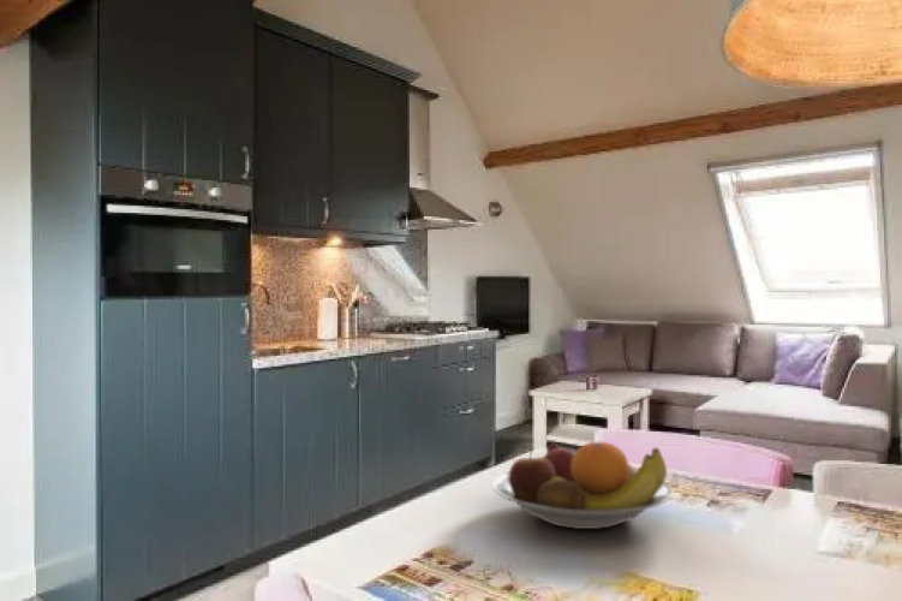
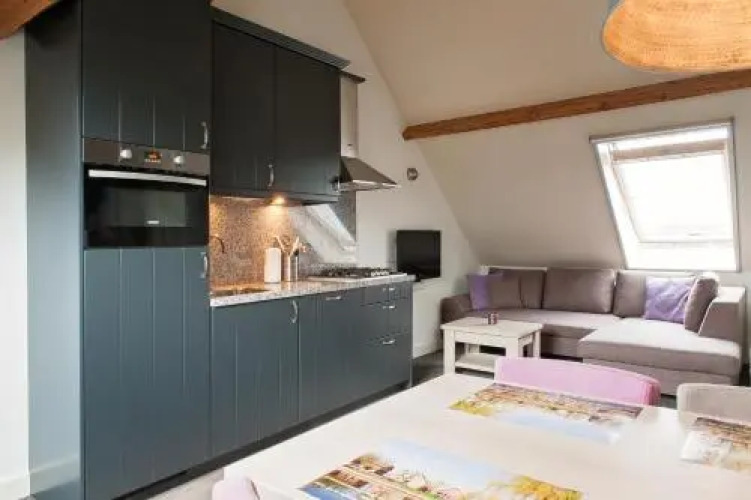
- fruit bowl (579, 477)
